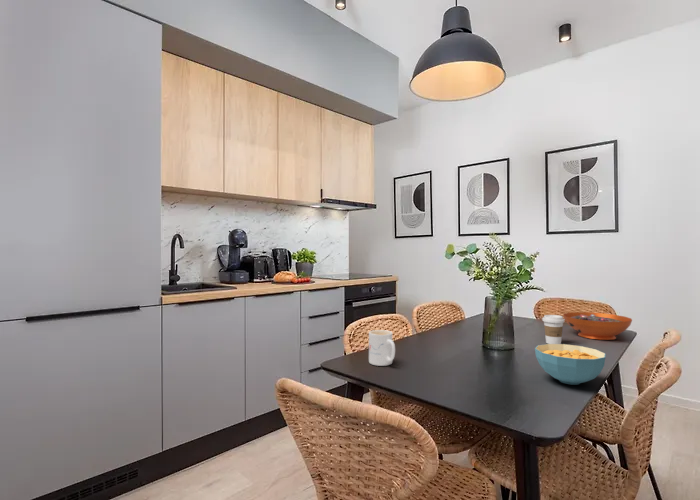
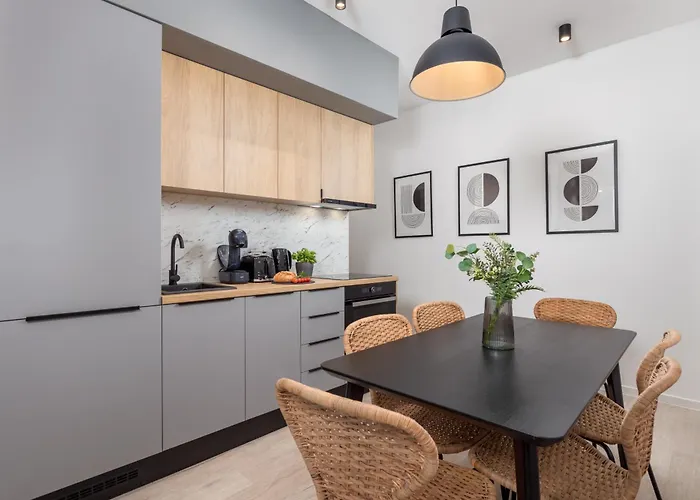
- mug (383, 348)
- decorative bowl (596, 326)
- coffee cup (553, 329)
- cereal bowl (569, 366)
